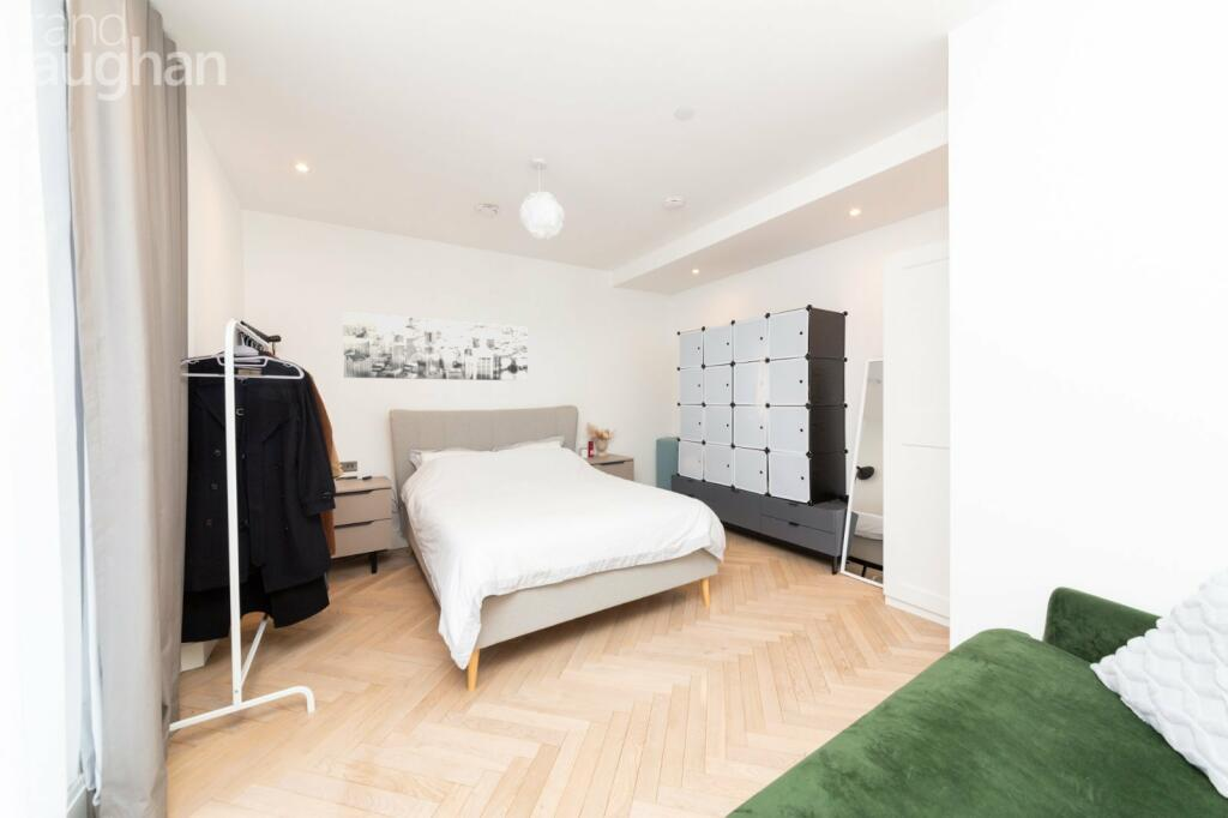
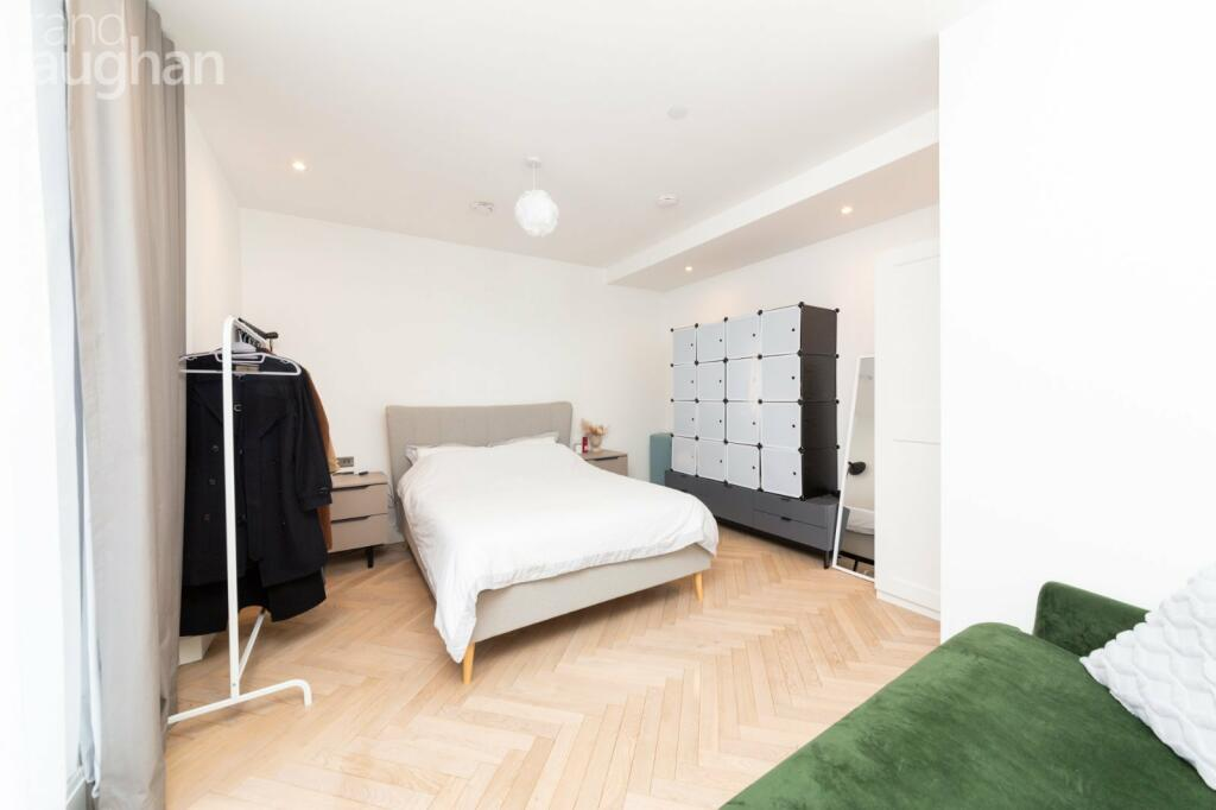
- wall art (444, 349)
